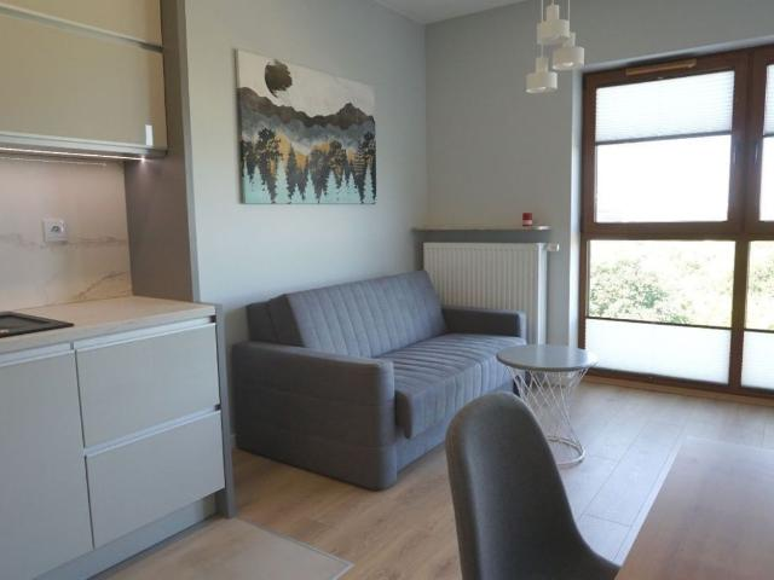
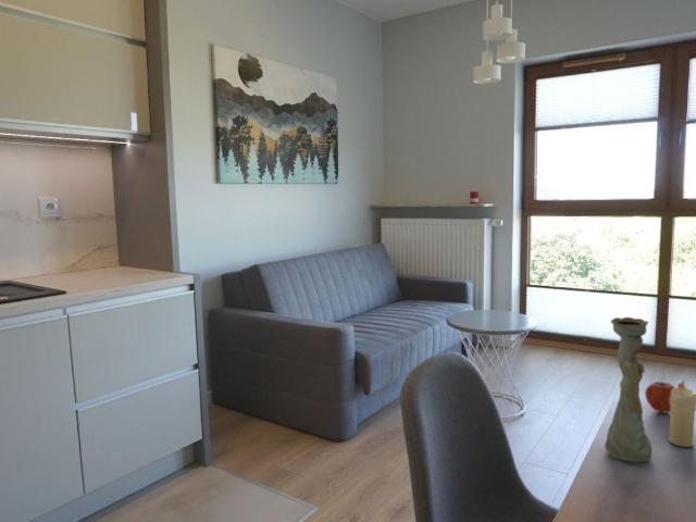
+ apple (662, 396)
+ candle (682, 411)
+ vase (630, 388)
